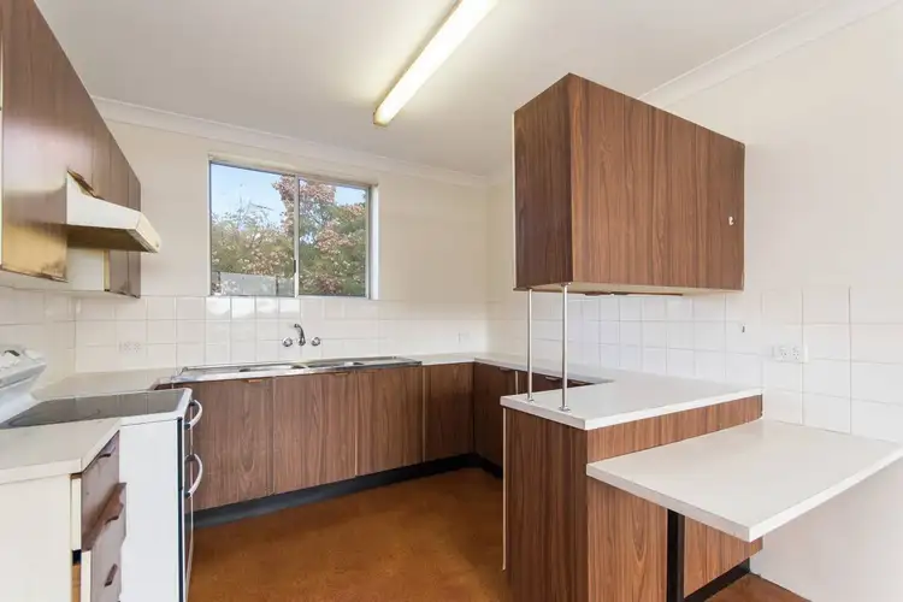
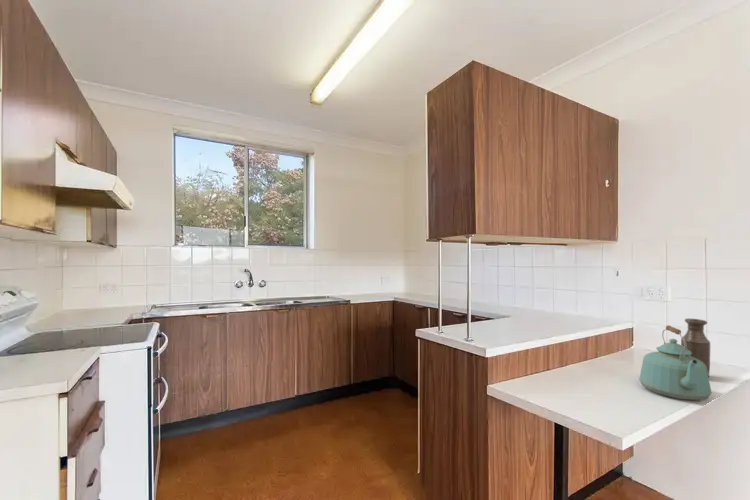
+ bottle (695, 347)
+ kettle (676, 360)
